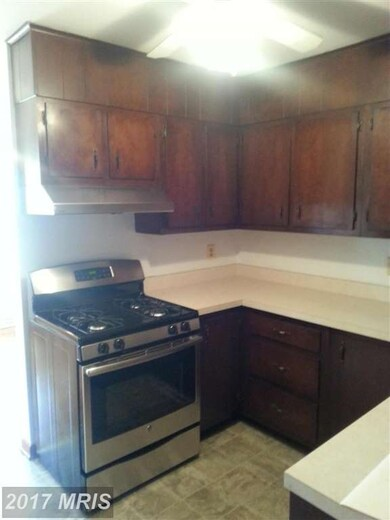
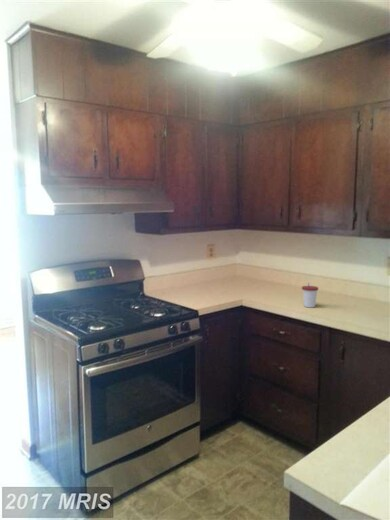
+ cup (309, 294)
